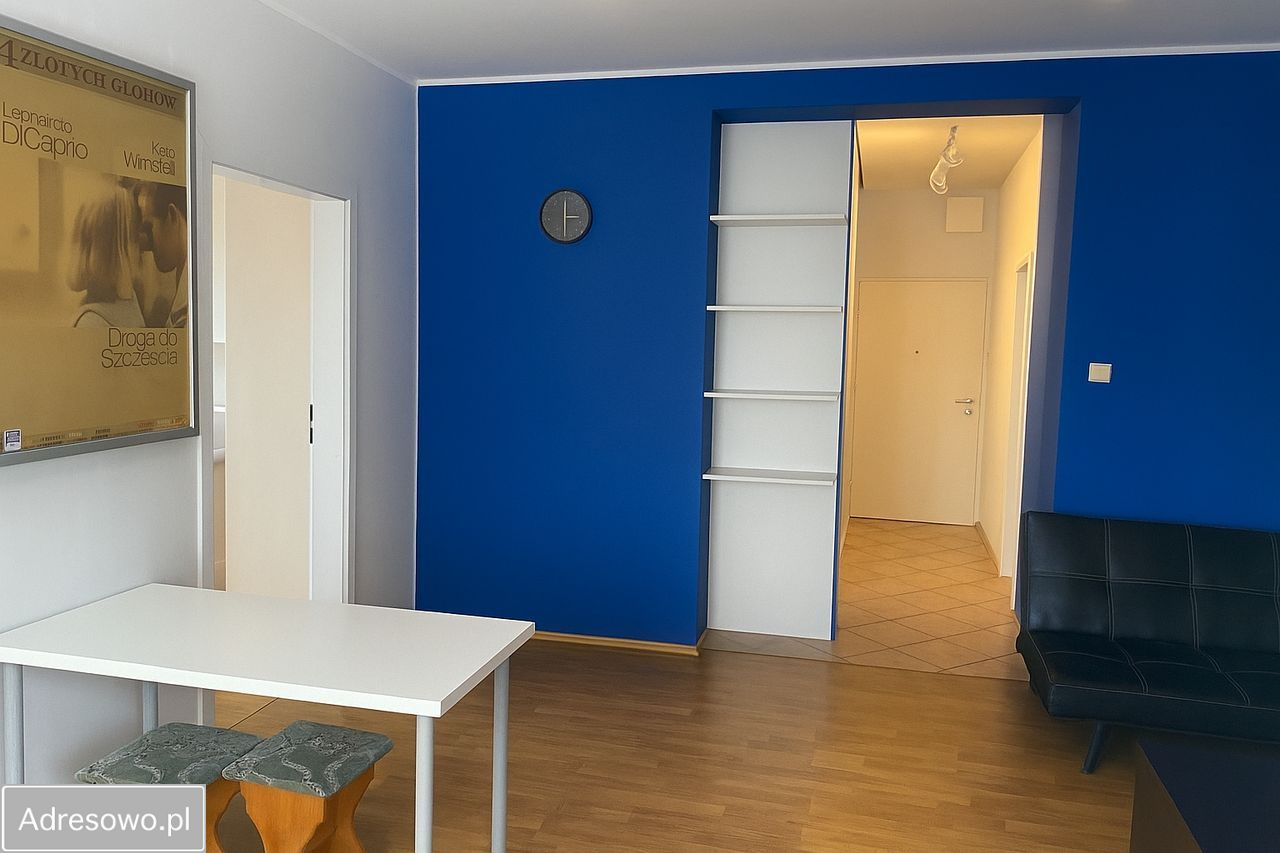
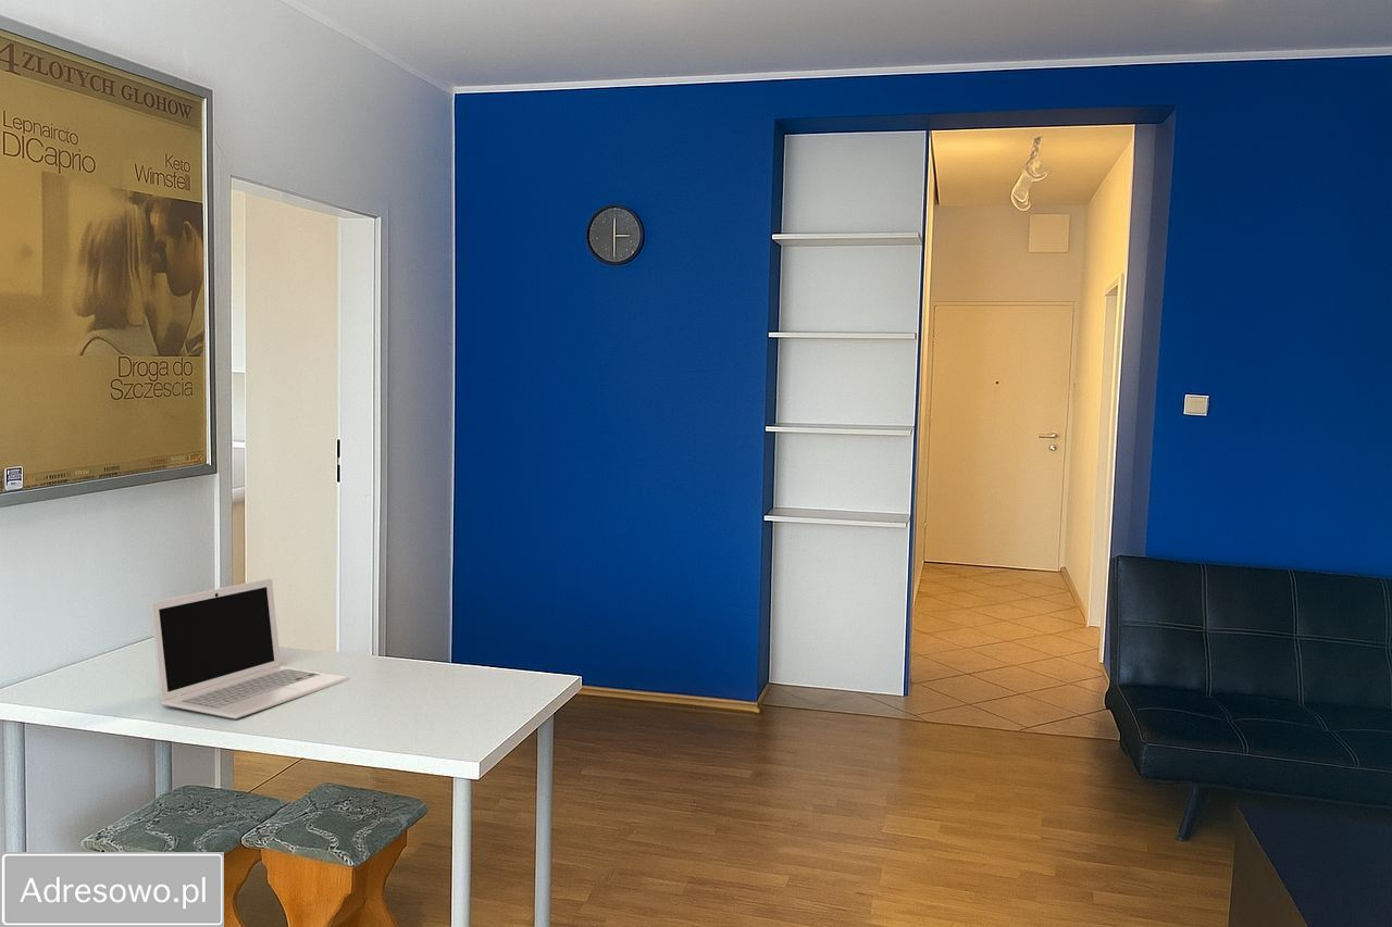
+ laptop (254, 642)
